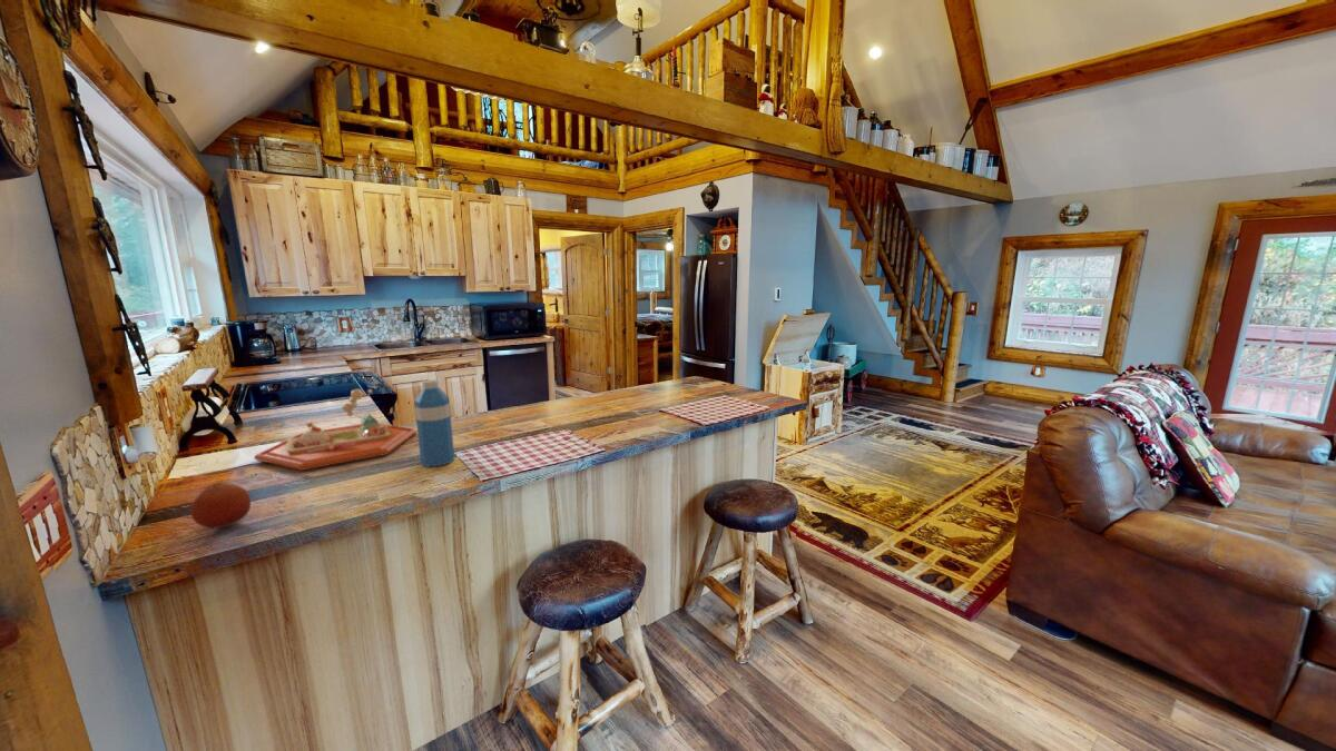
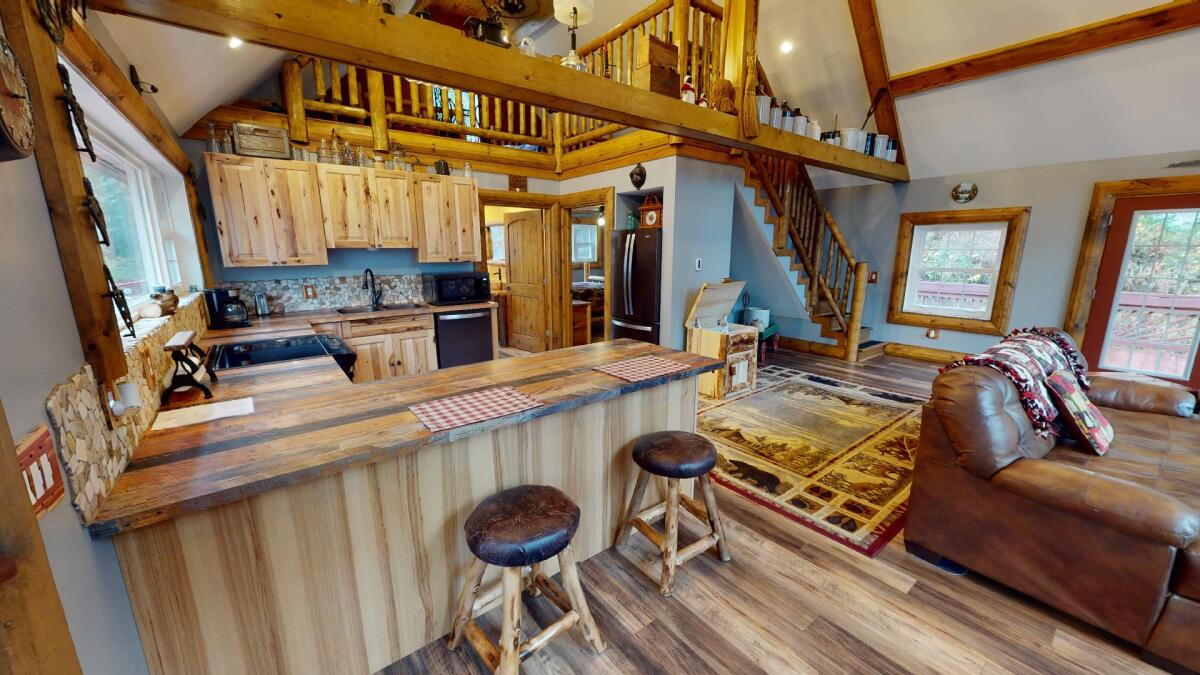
- water bottle (433, 422)
- fruit (220, 504)
- food tray (344, 411)
